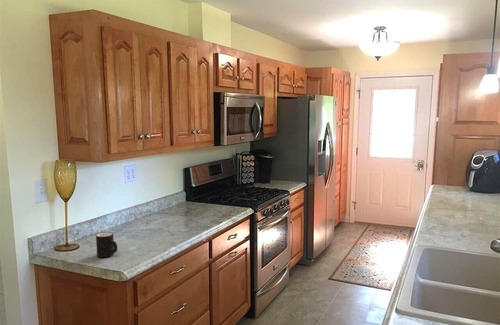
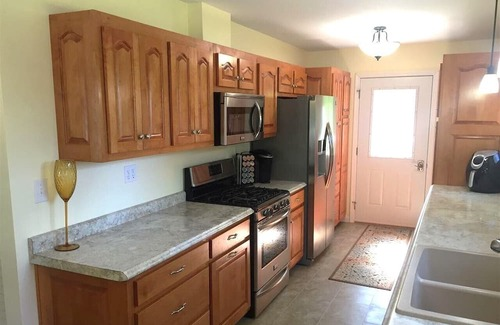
- mug (107, 245)
